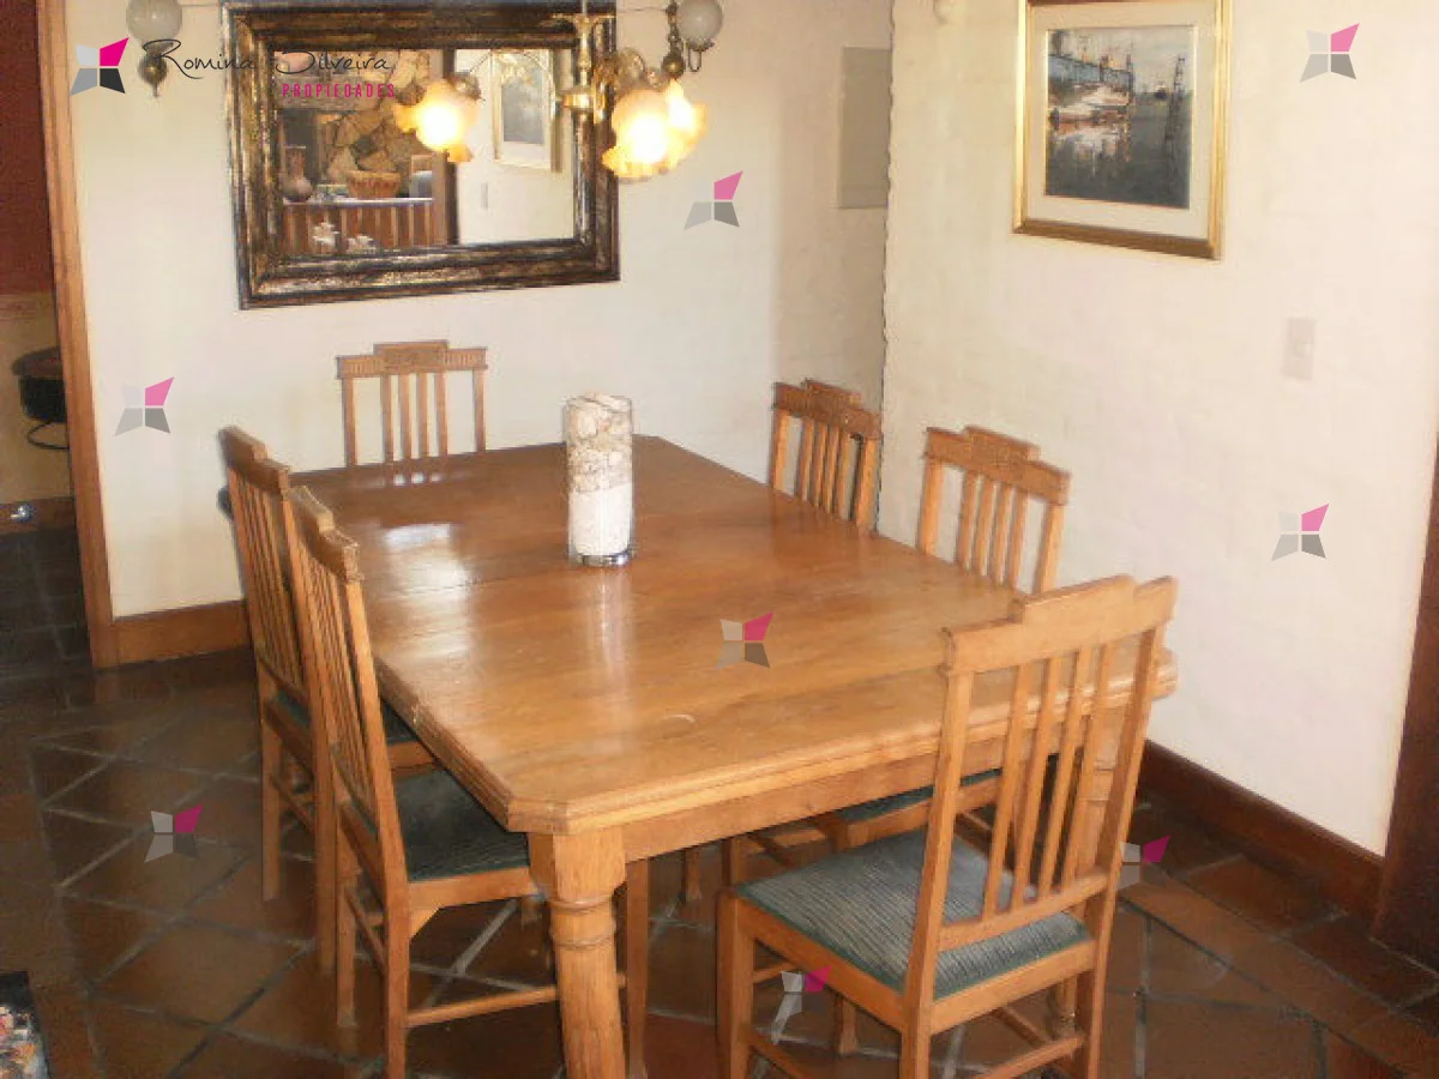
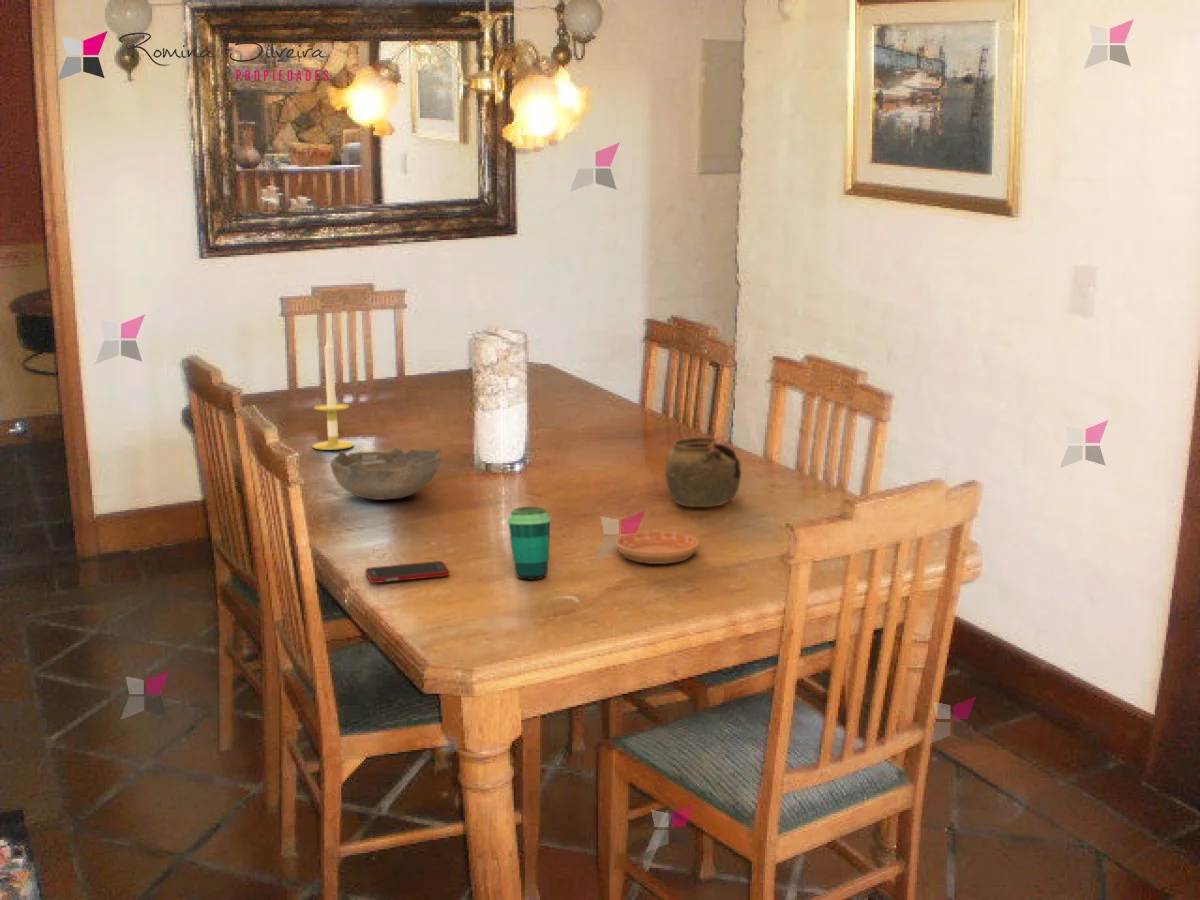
+ cup (529, 542)
+ candle (330, 391)
+ bowl (386, 474)
+ saucer (657, 548)
+ teapot (700, 470)
+ cell phone (407, 572)
